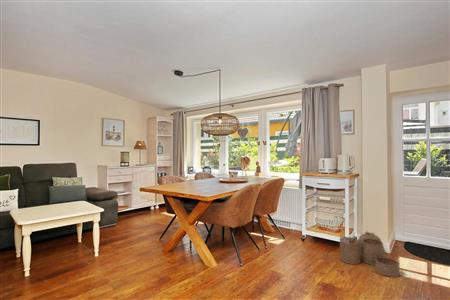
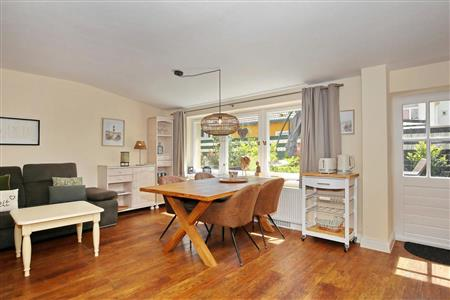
- woven basket (371, 247)
